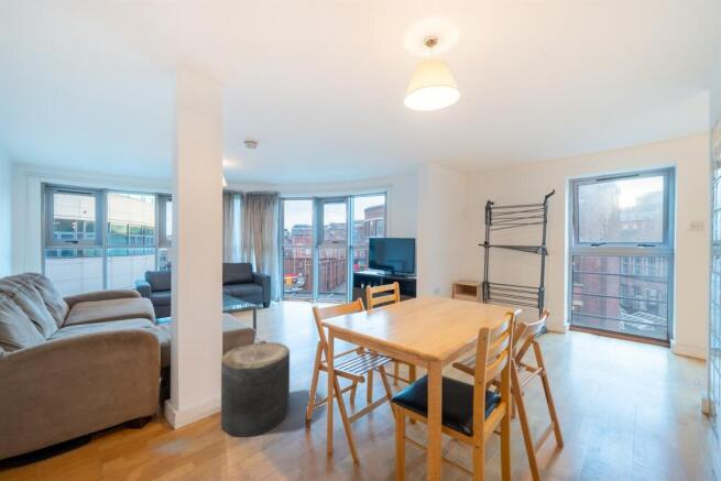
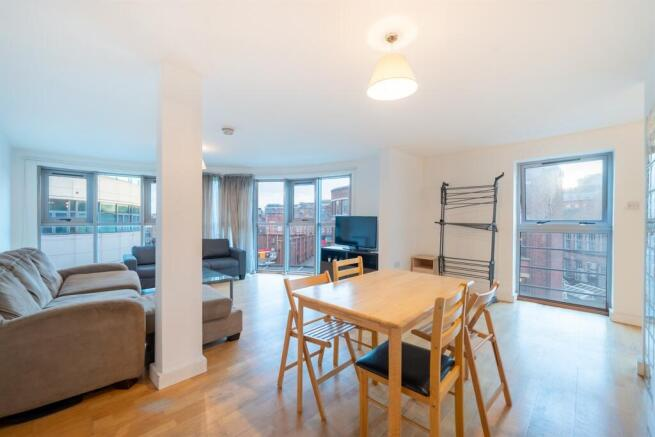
- stool (255, 384)
